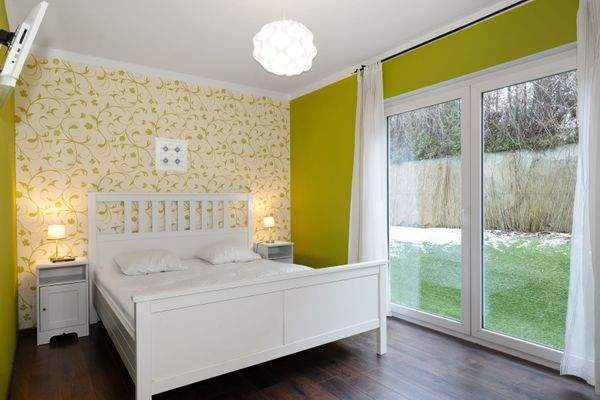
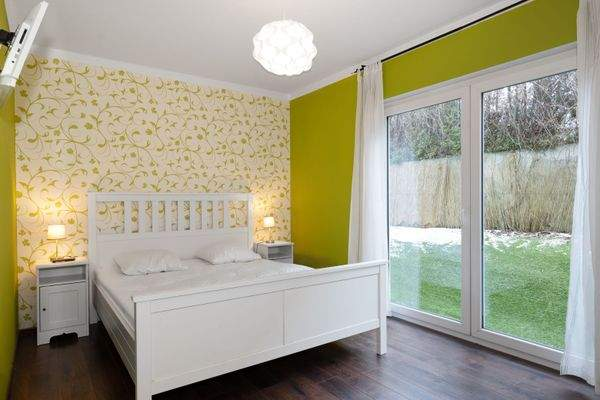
- wall art (171, 155)
